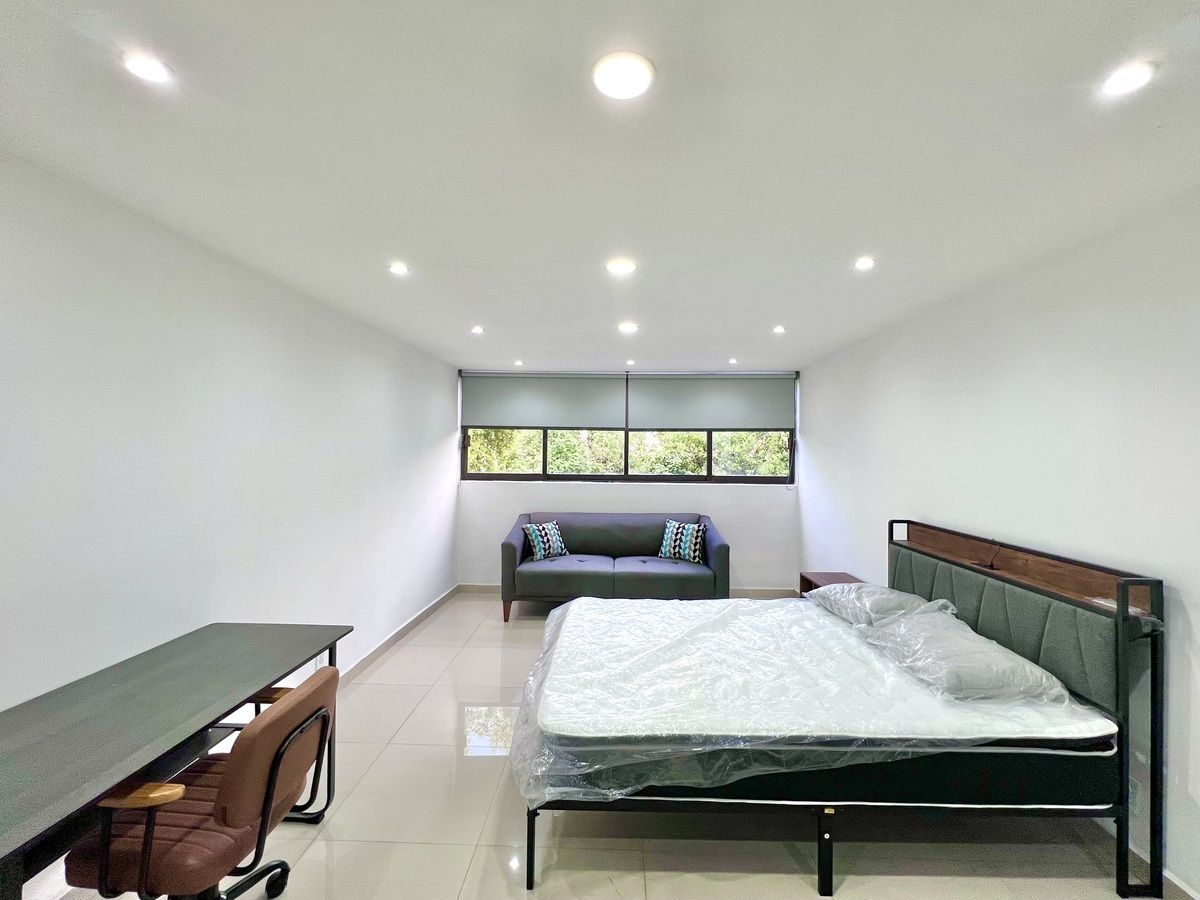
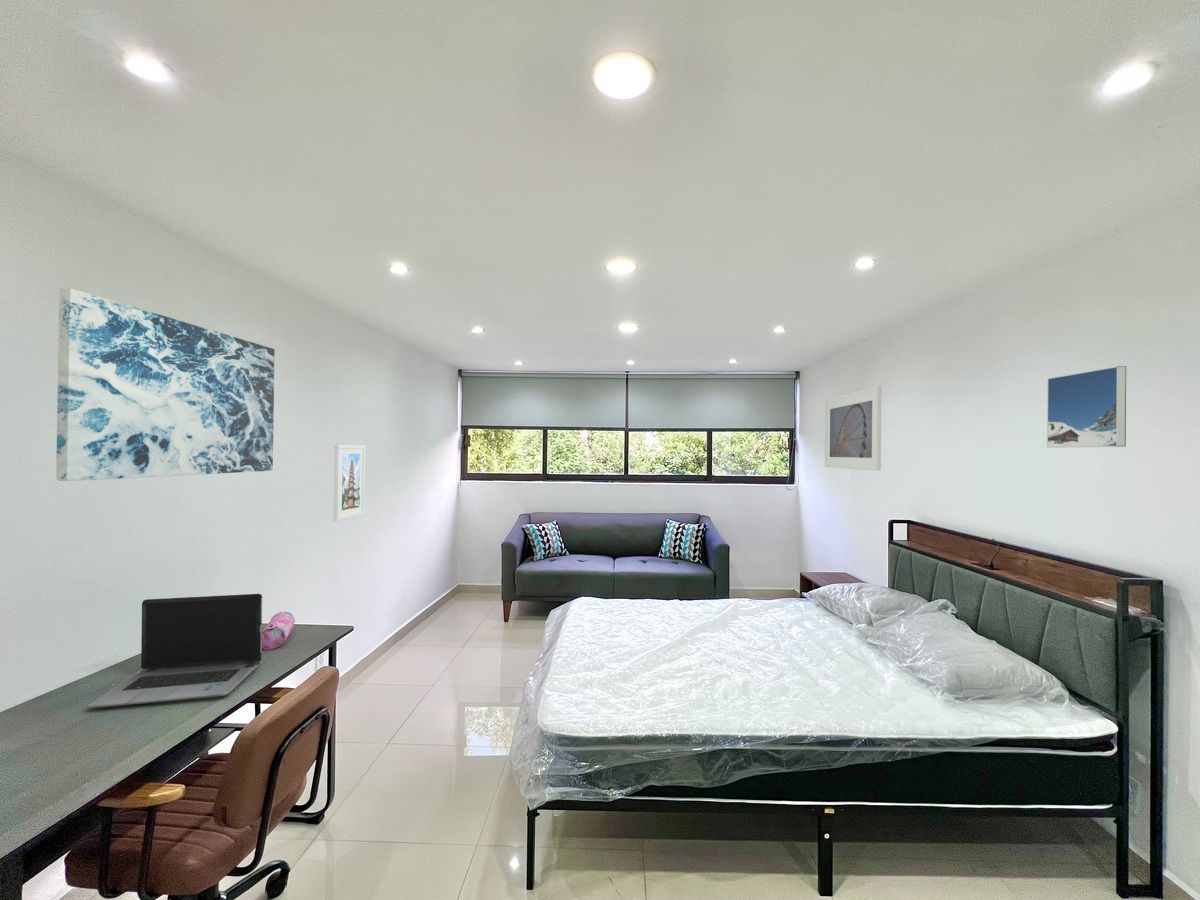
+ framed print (1083, 409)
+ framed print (849, 431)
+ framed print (350, 481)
+ wall art (189, 400)
+ pencil case (277, 628)
+ laptop computer (183, 646)
